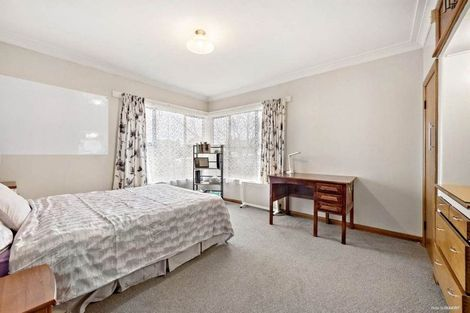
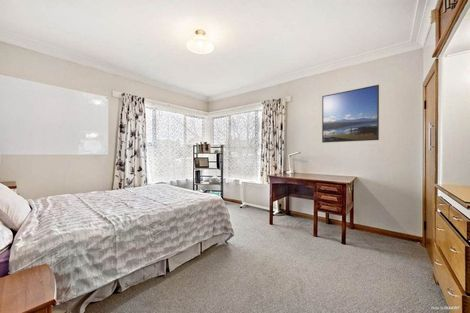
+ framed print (348, 116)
